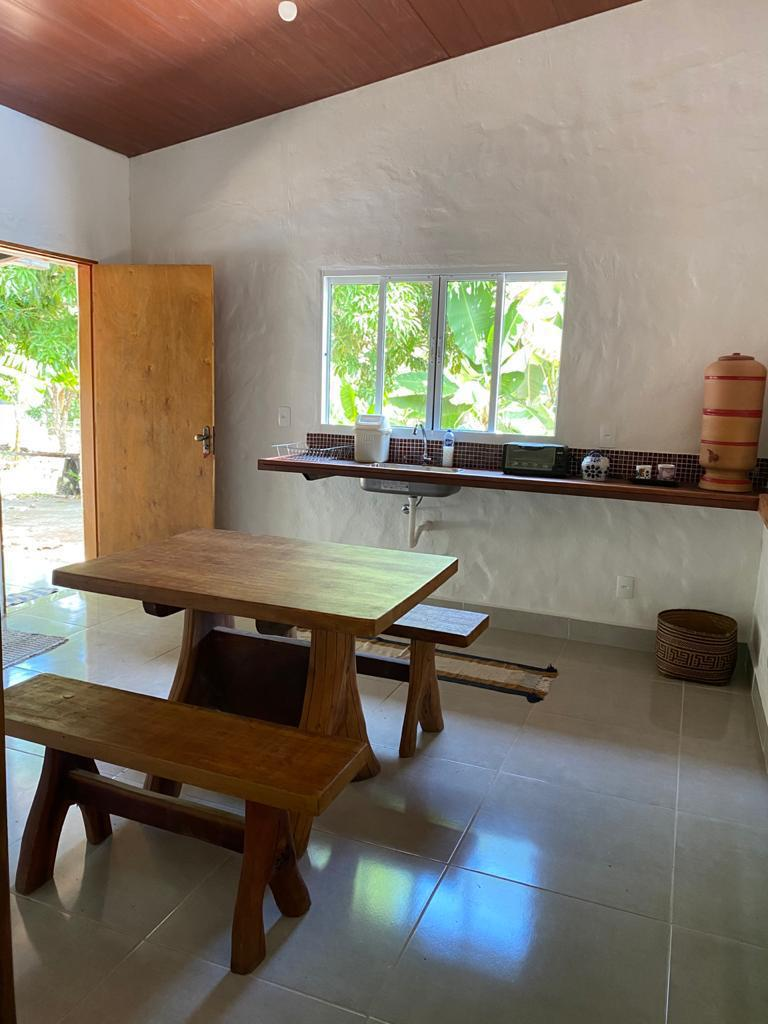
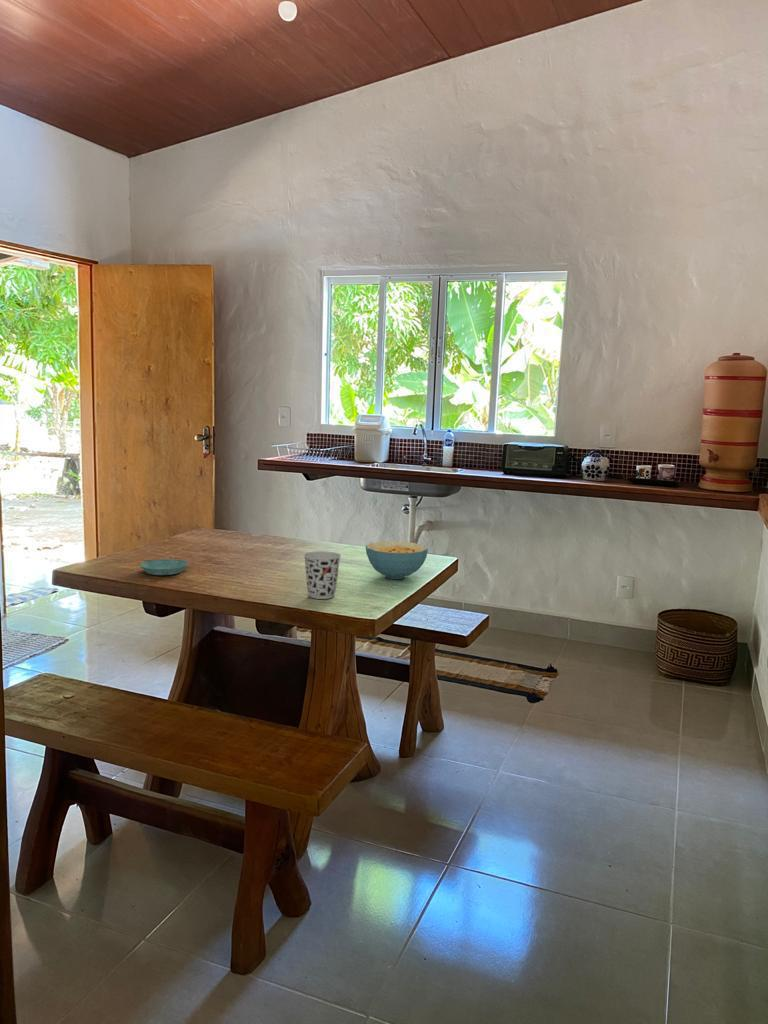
+ cereal bowl (396, 562)
+ saucer (164, 567)
+ cup (321, 575)
